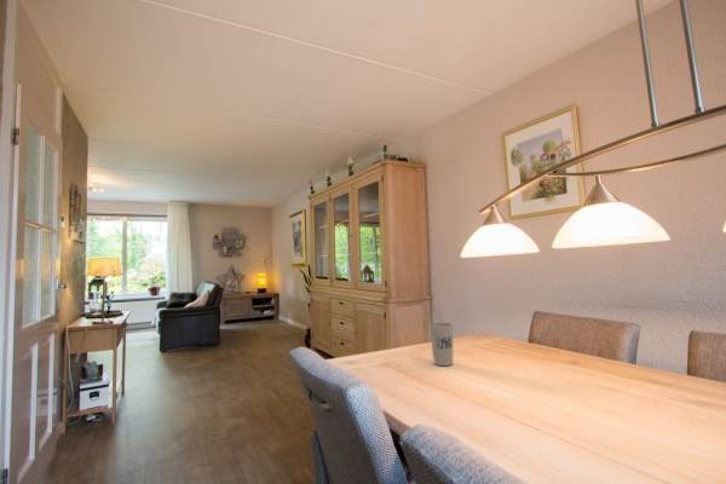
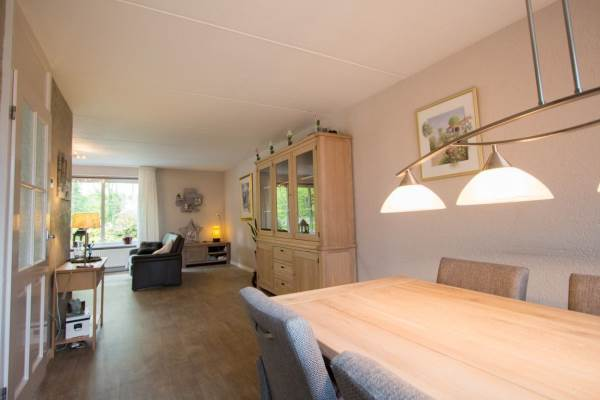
- cup (442, 344)
